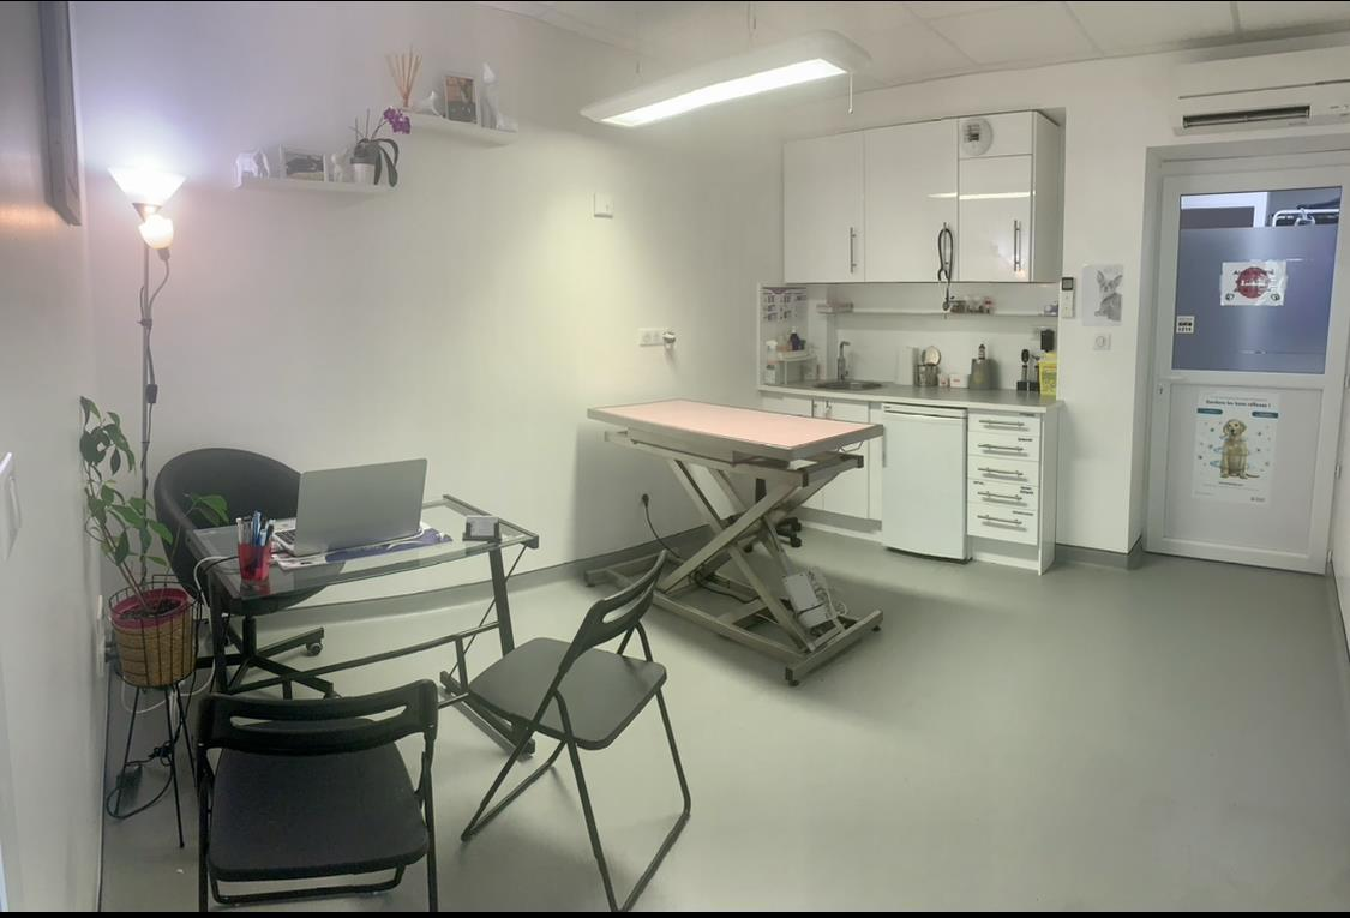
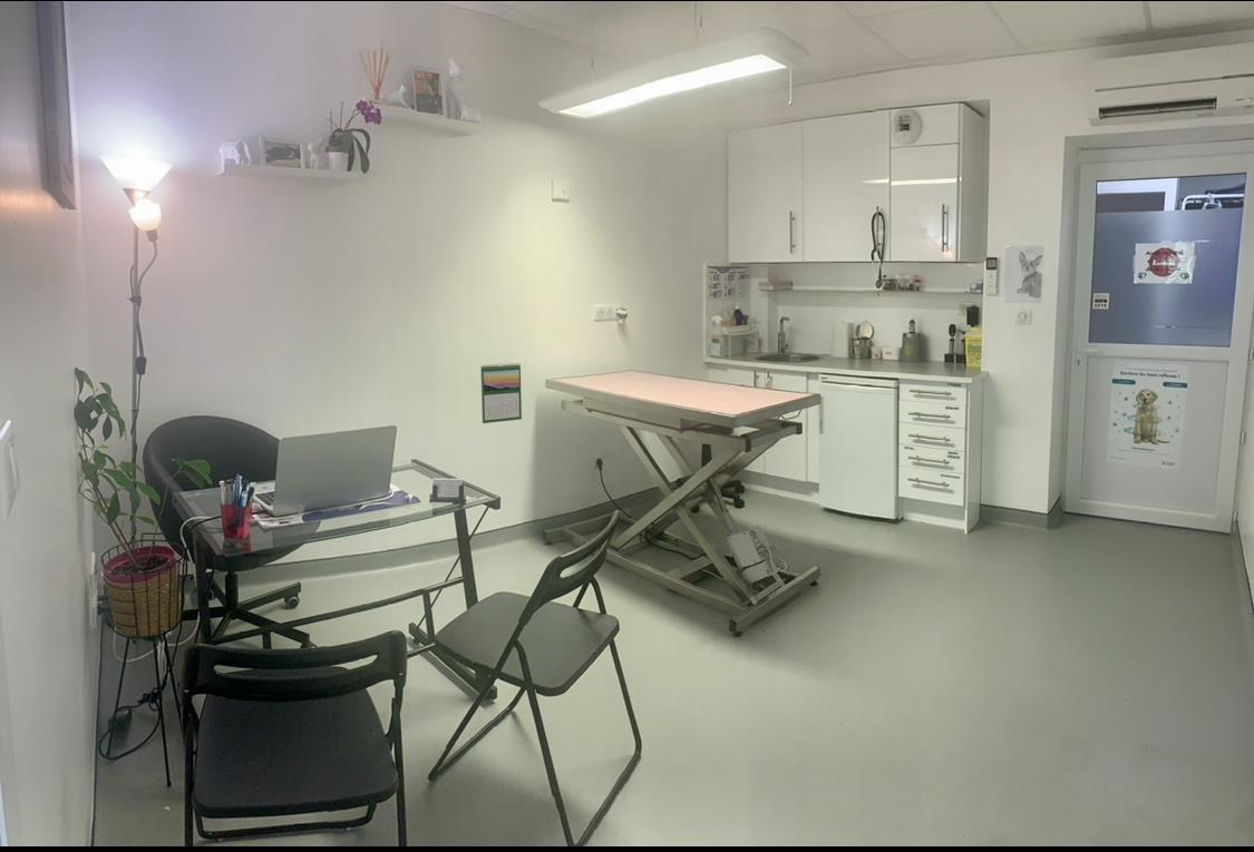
+ calendar (502, 392)
